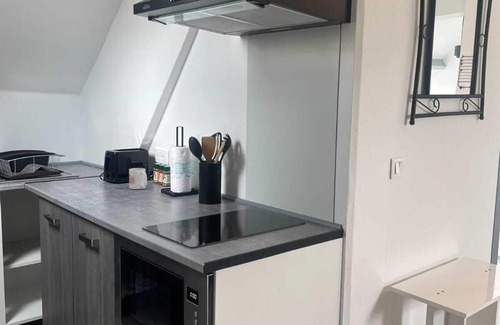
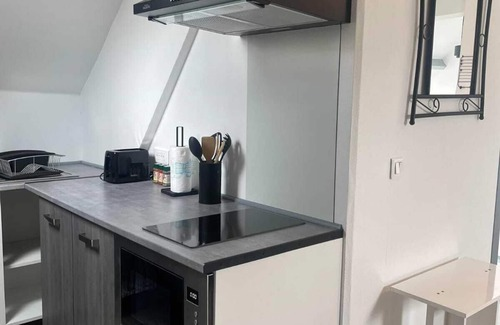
- mug (139, 178)
